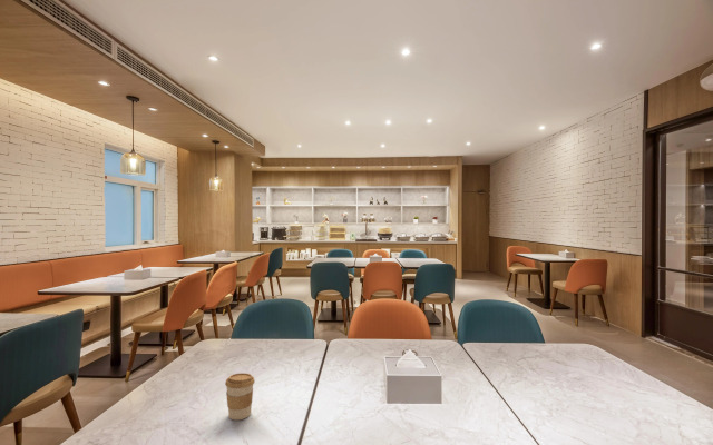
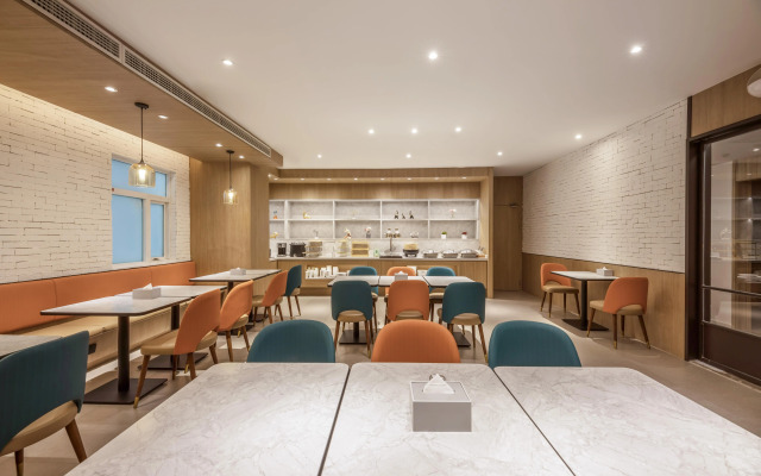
- coffee cup (240, 394)
